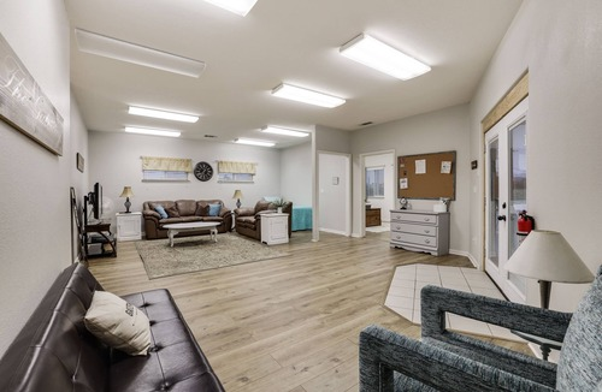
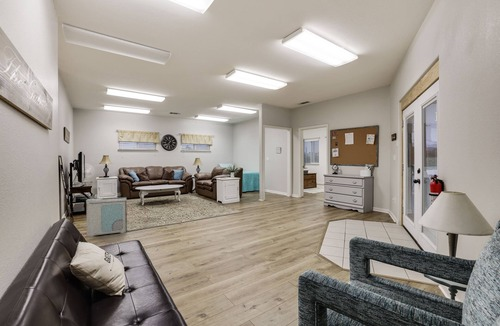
+ air purifier (108, 215)
